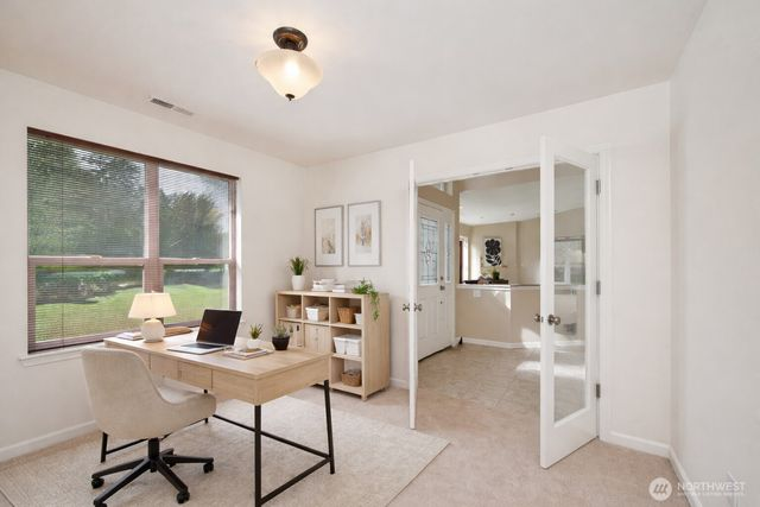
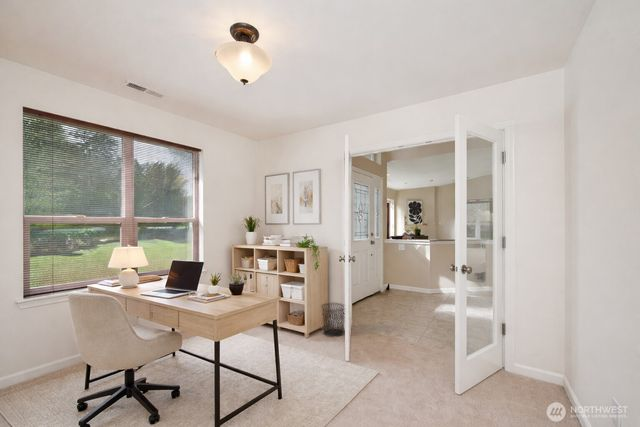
+ waste bin (333, 319)
